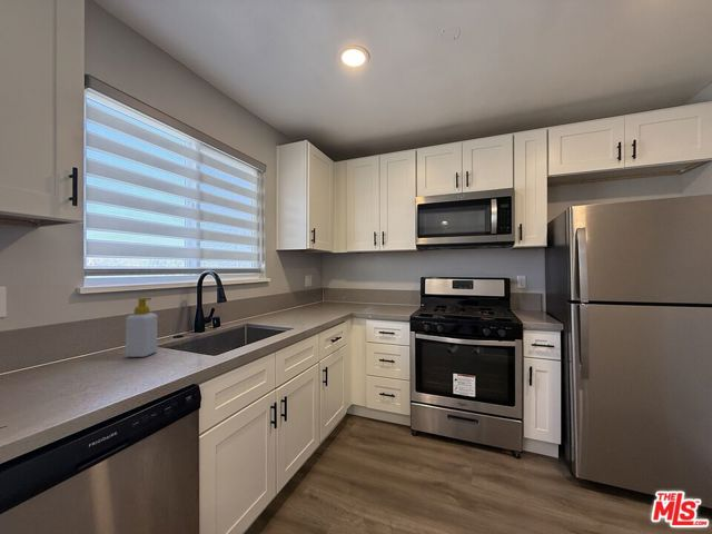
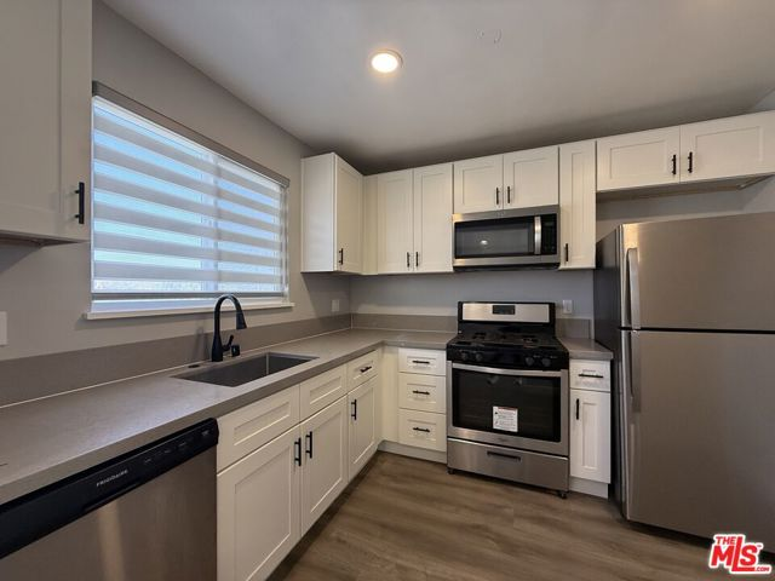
- soap bottle (141, 326)
